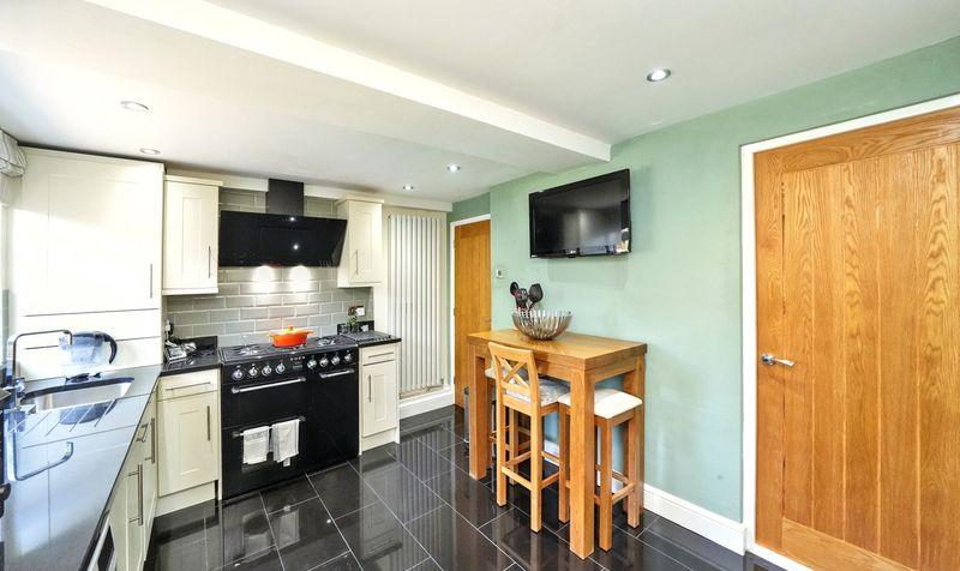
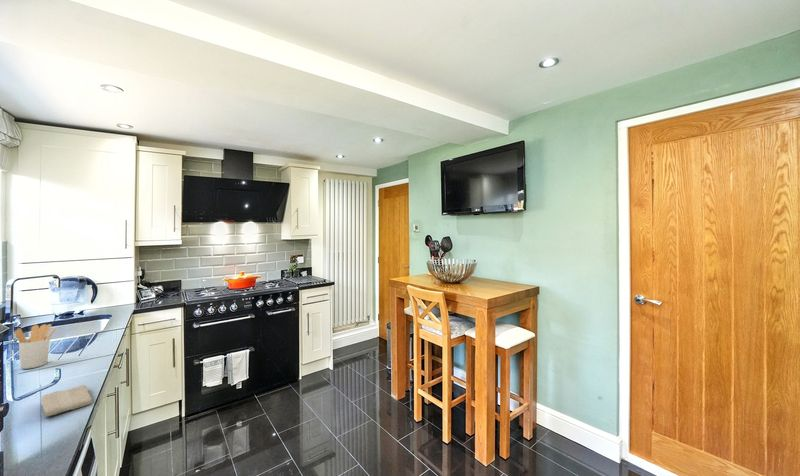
+ utensil holder (36, 344)
+ washcloth (66, 399)
